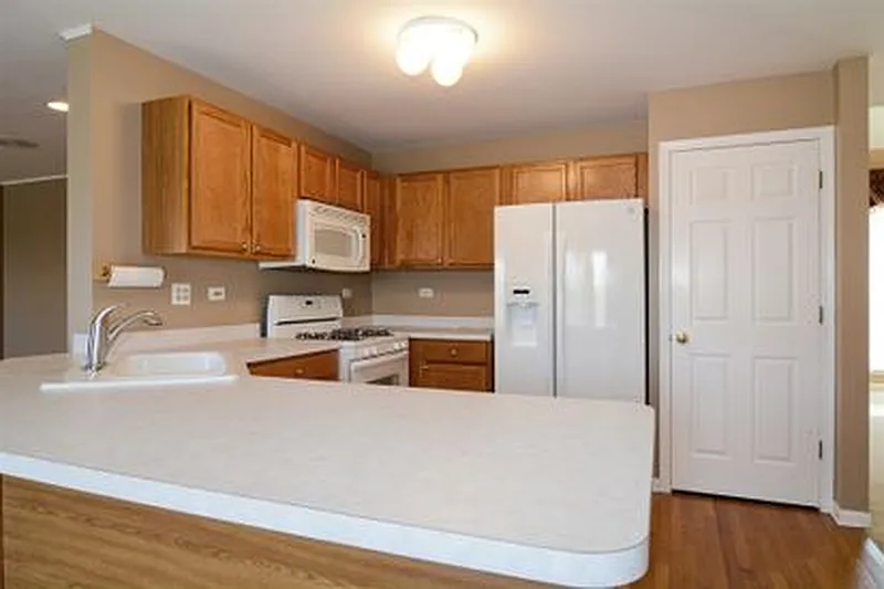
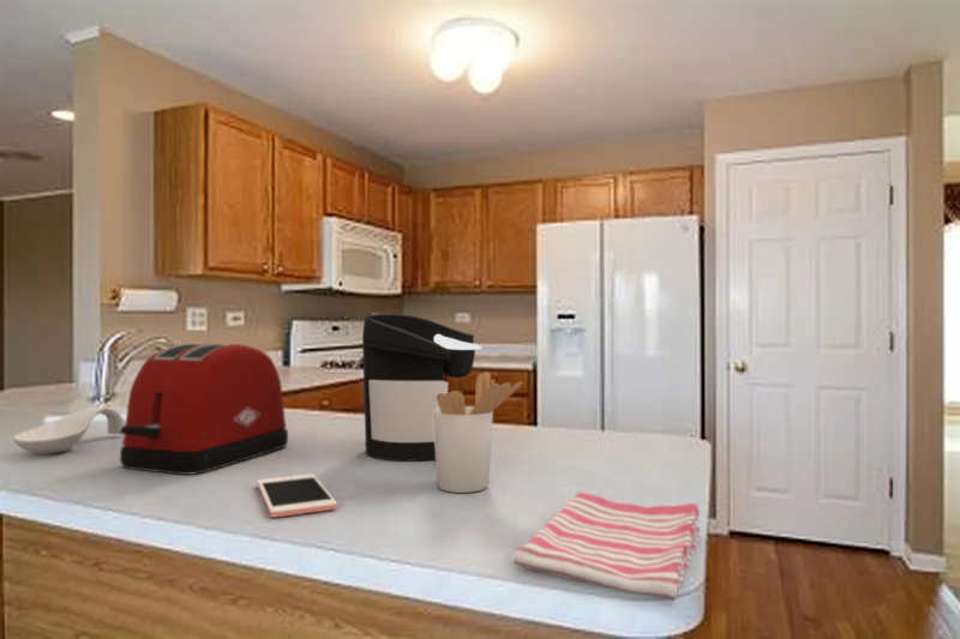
+ spoon rest (74, 428)
+ utensil holder (475, 430)
+ coffee maker (422, 381)
+ toaster (210, 399)
+ cell phone (294, 493)
+ dish towel (614, 533)
